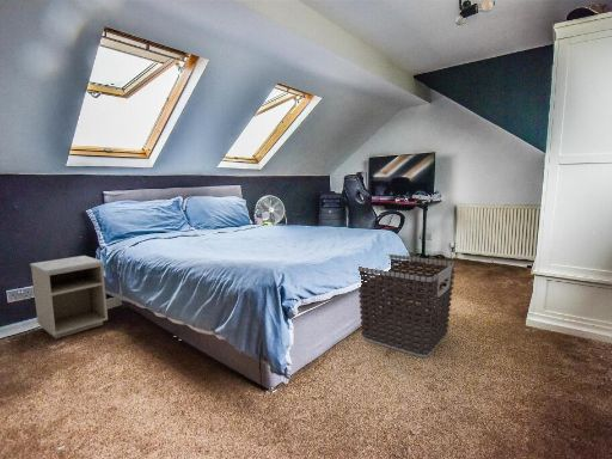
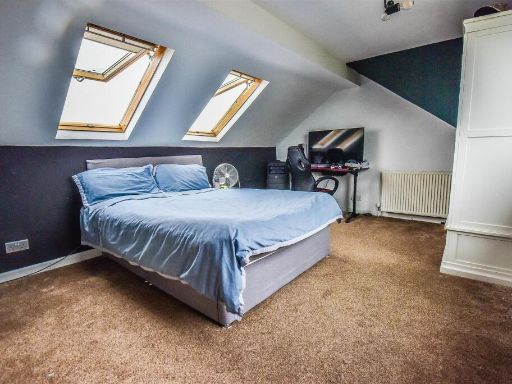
- clothes hamper (405, 299)
- nightstand (69, 294)
